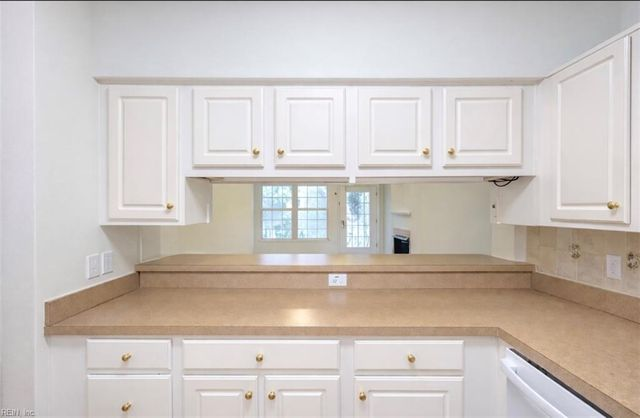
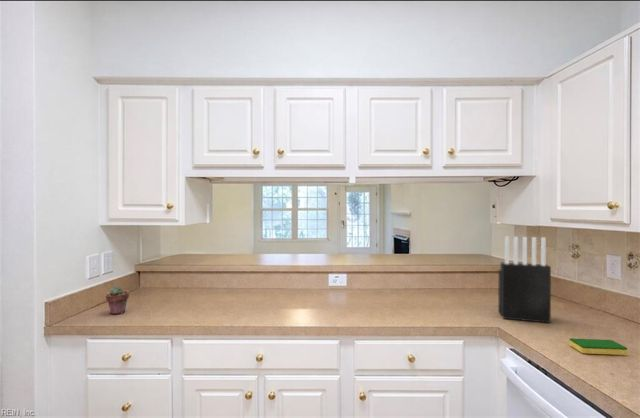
+ potted succulent (117, 299)
+ dish sponge (597, 346)
+ knife block (522, 276)
